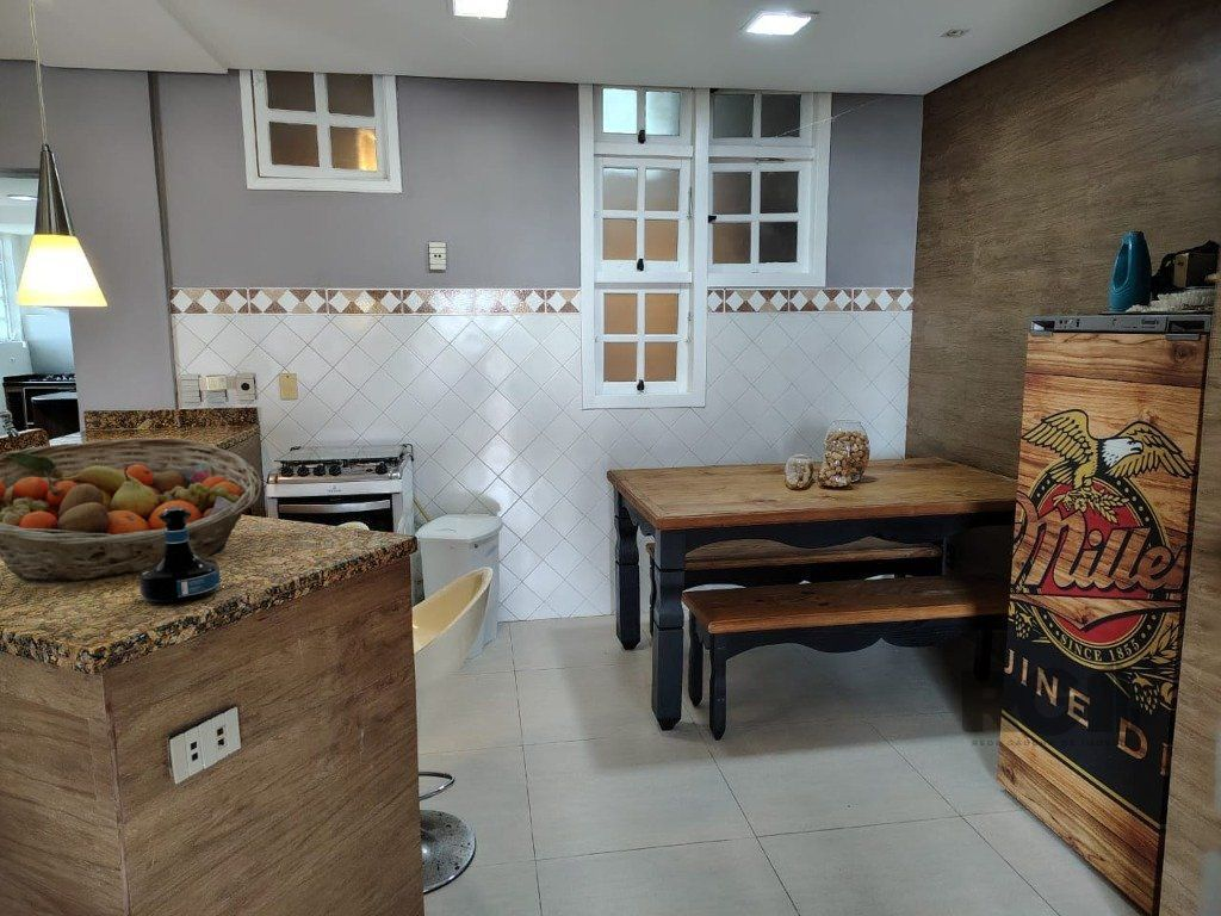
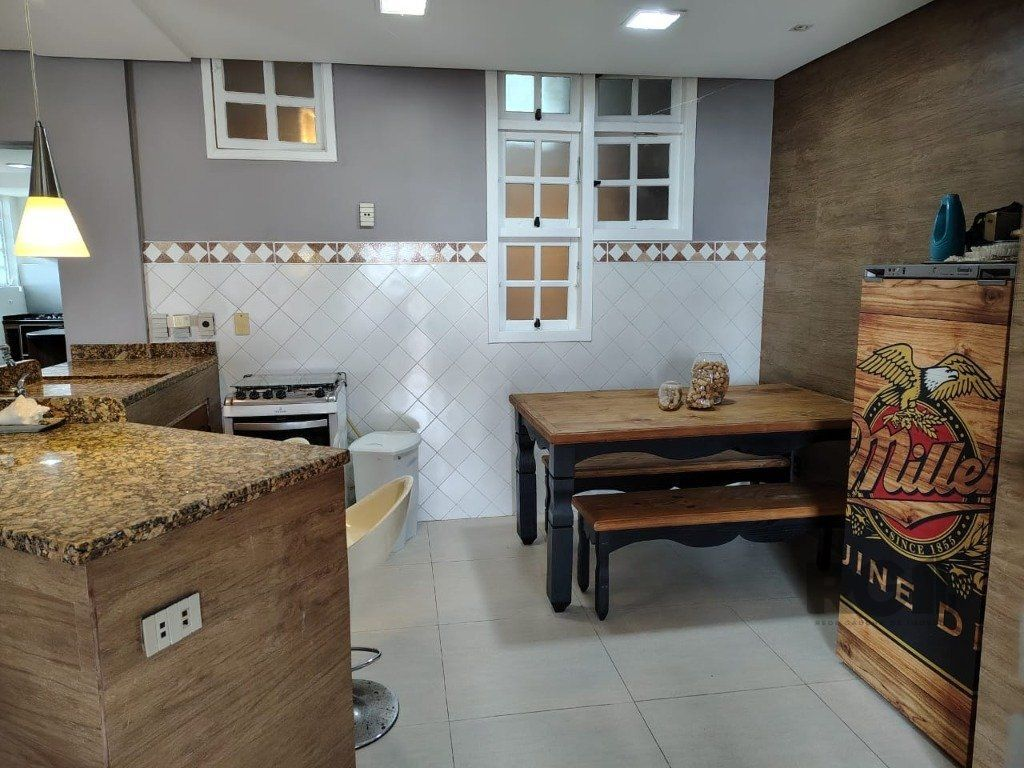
- fruit basket (119, 503)
- tequila bottle (178, 551)
